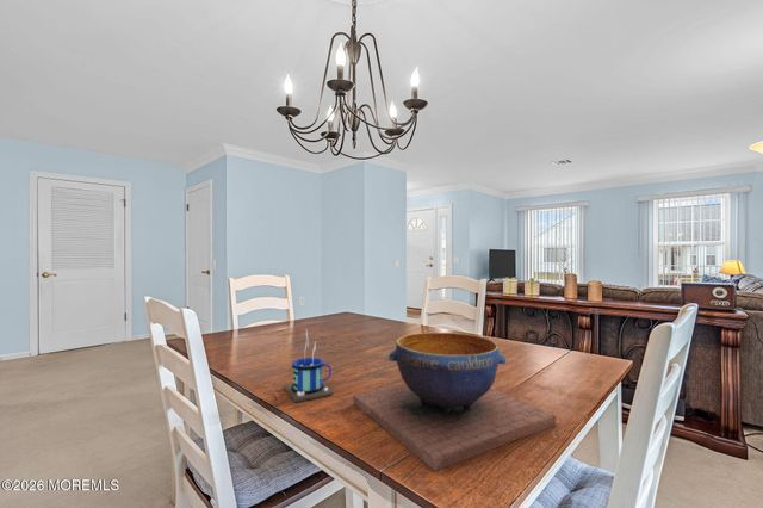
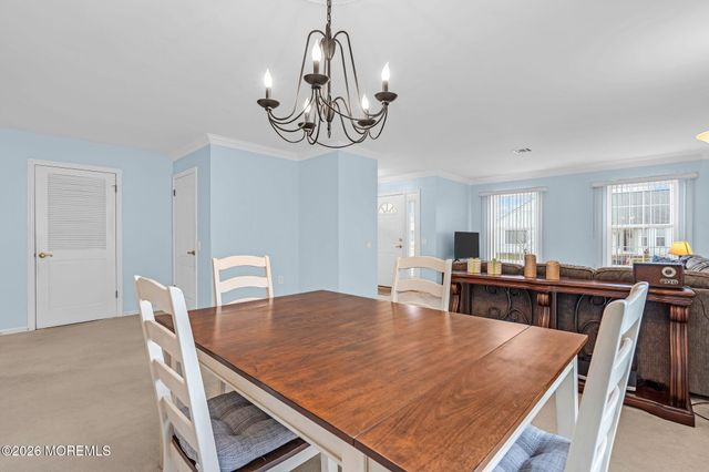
- mug (310, 358)
- decorative bowl (447, 377)
